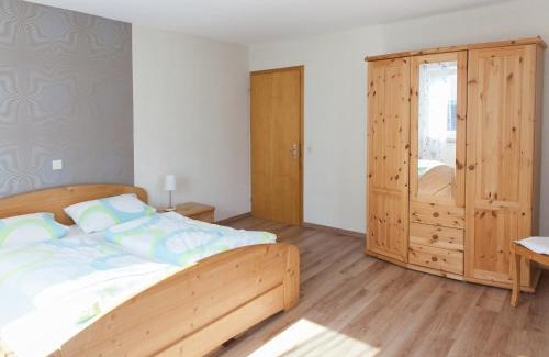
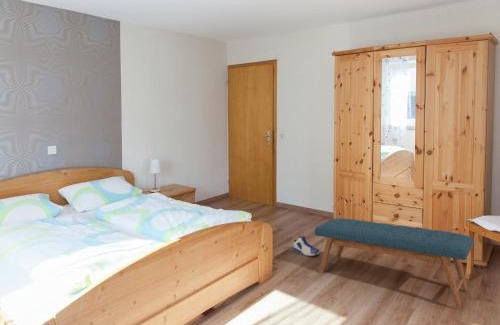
+ sneaker (304, 245)
+ bench (388, 253)
